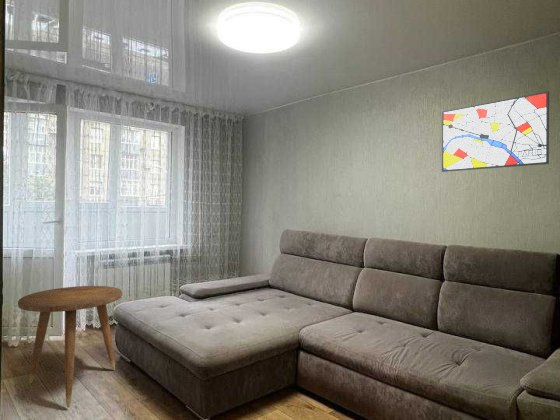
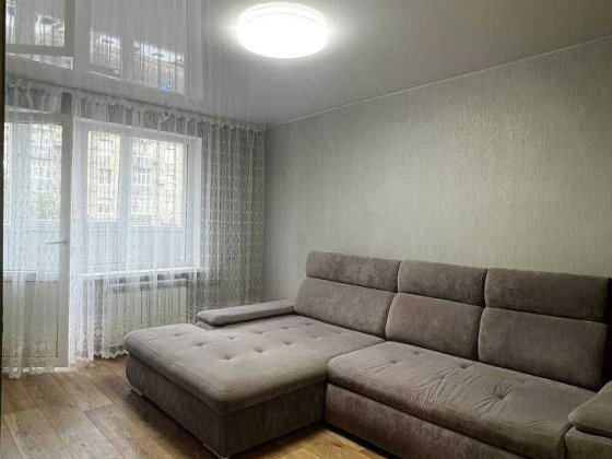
- wall art (490, 135)
- side table (72, 340)
